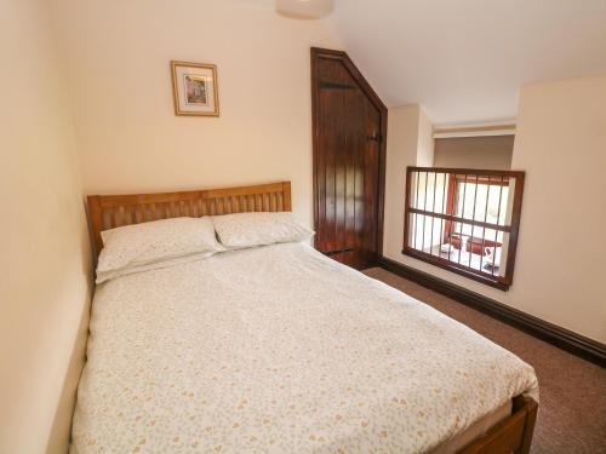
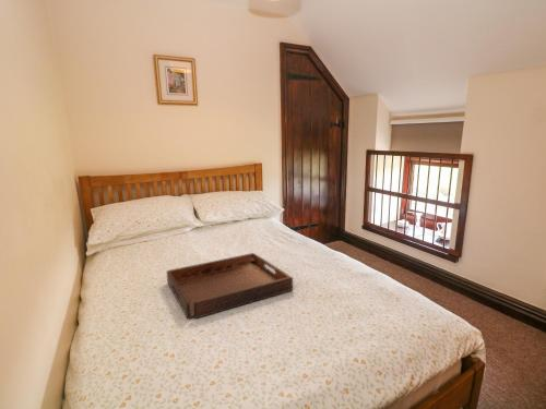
+ serving tray (227, 279)
